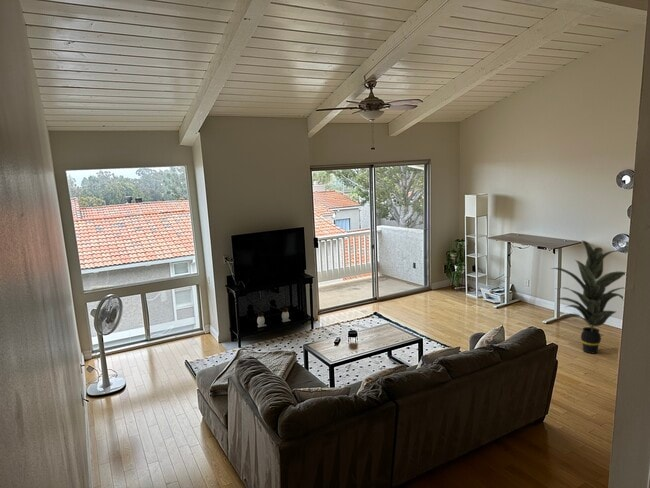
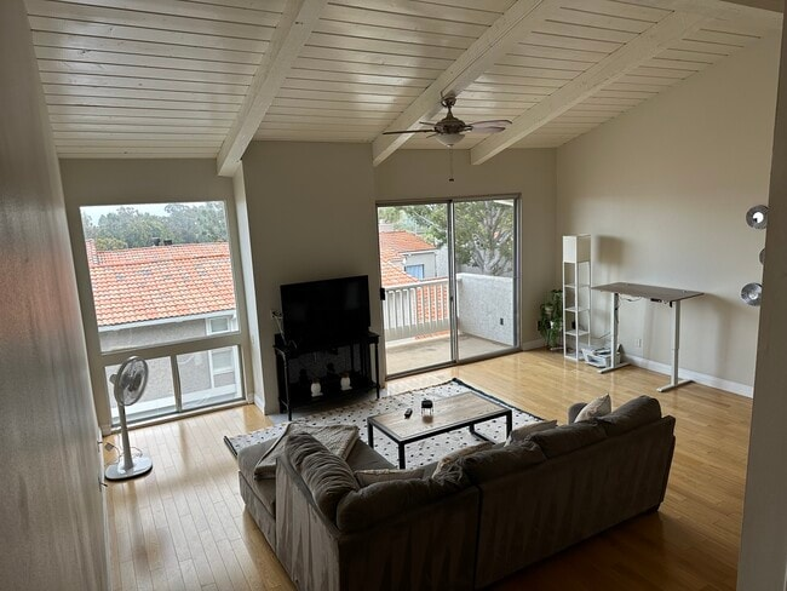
- indoor plant (591, 296)
